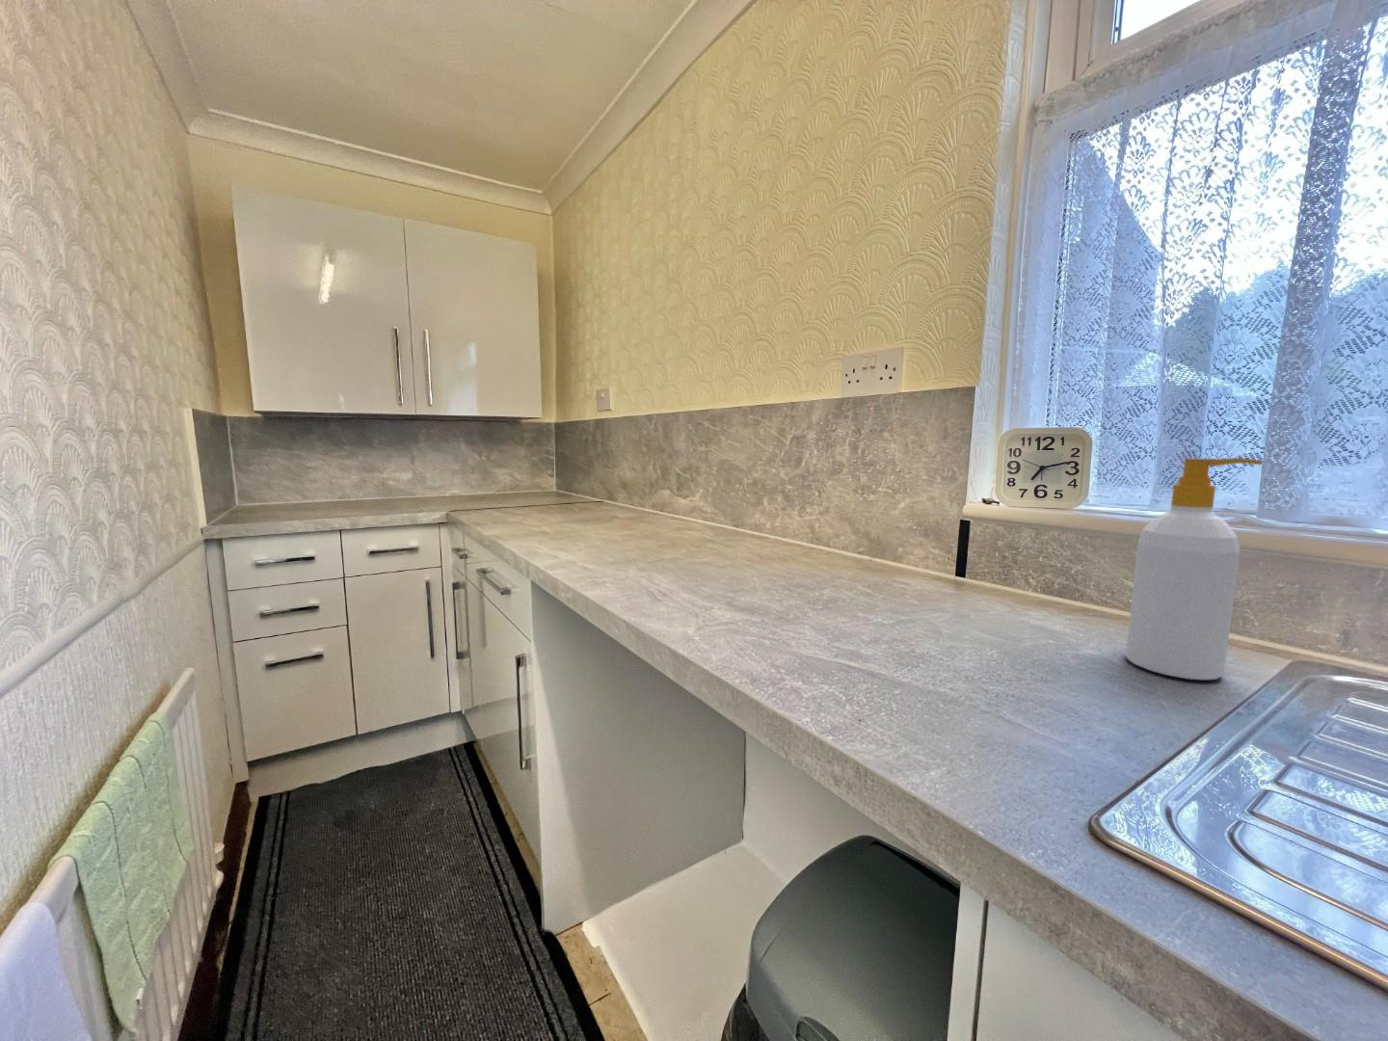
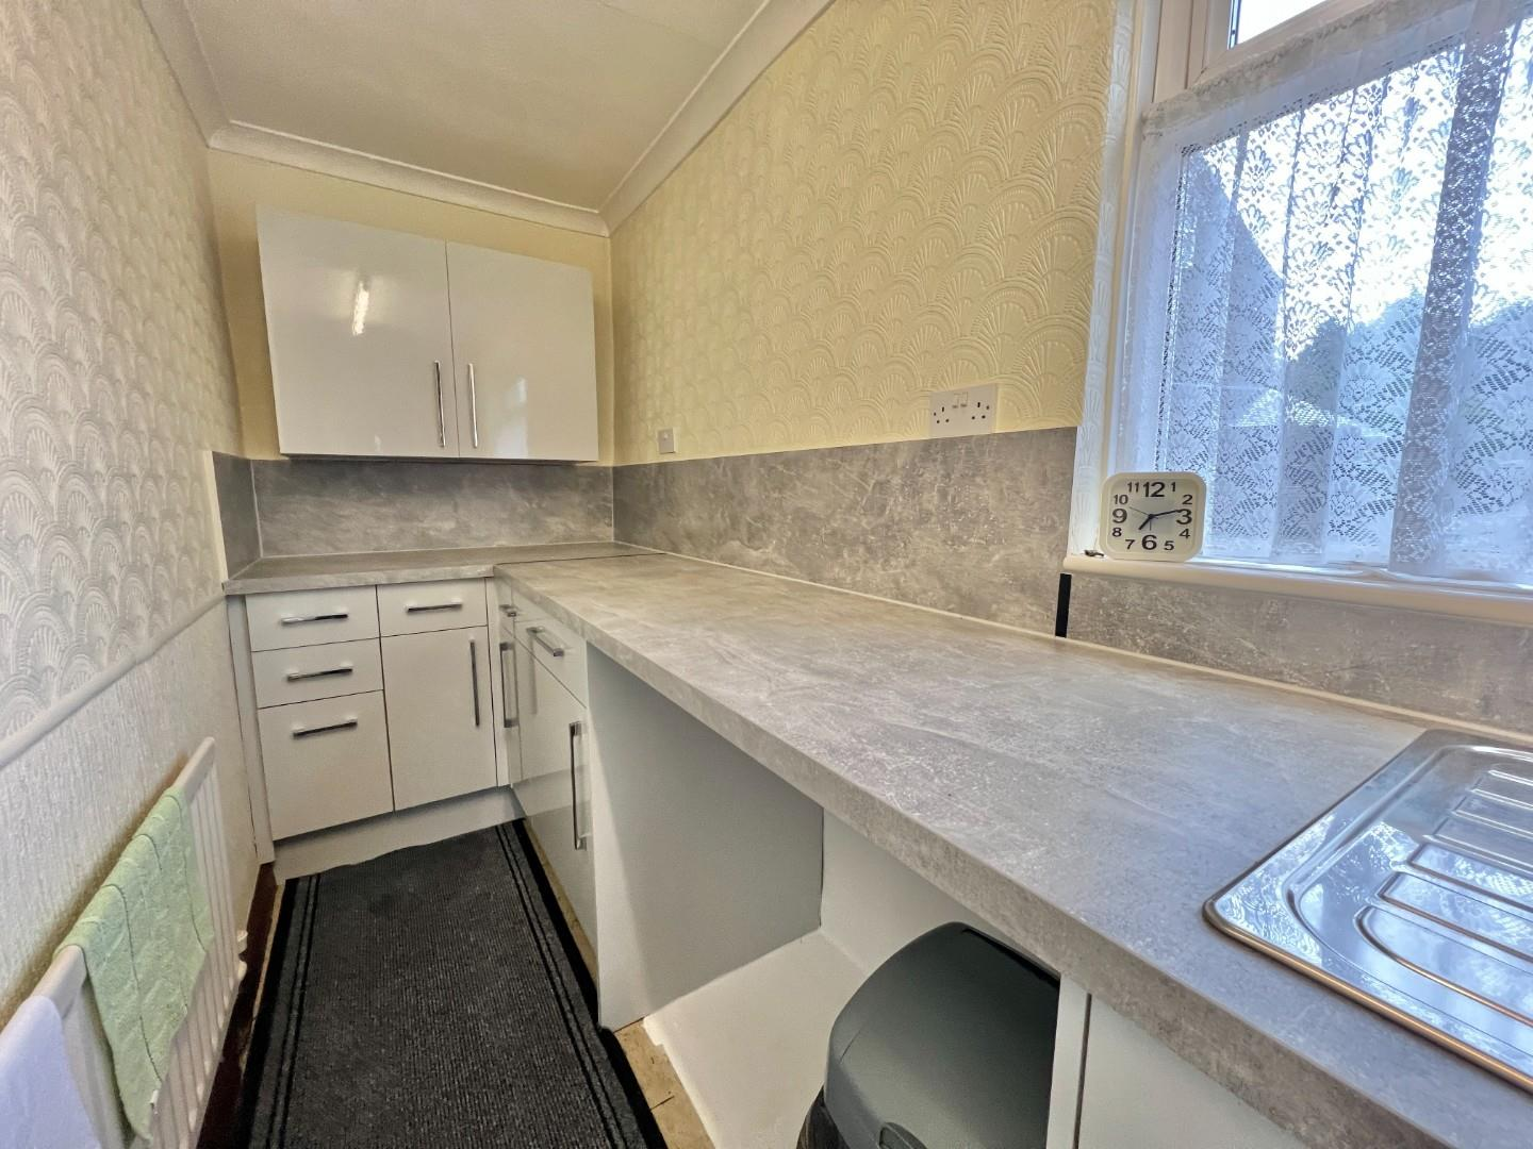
- soap bottle (1188, 565)
